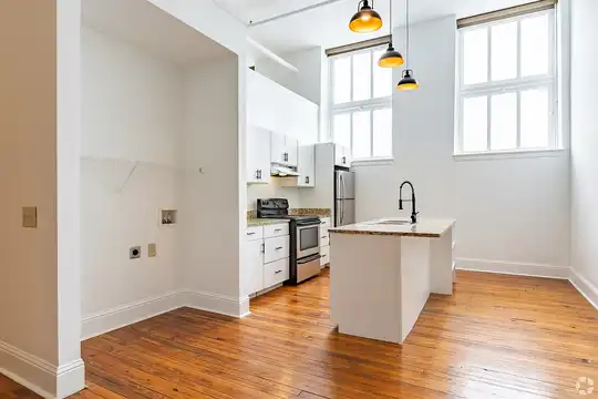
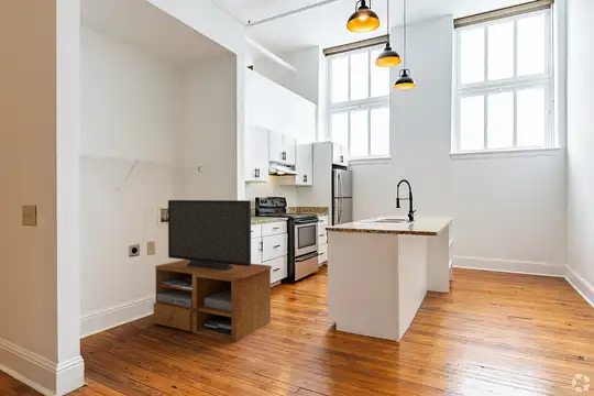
+ tv stand (210, 262)
